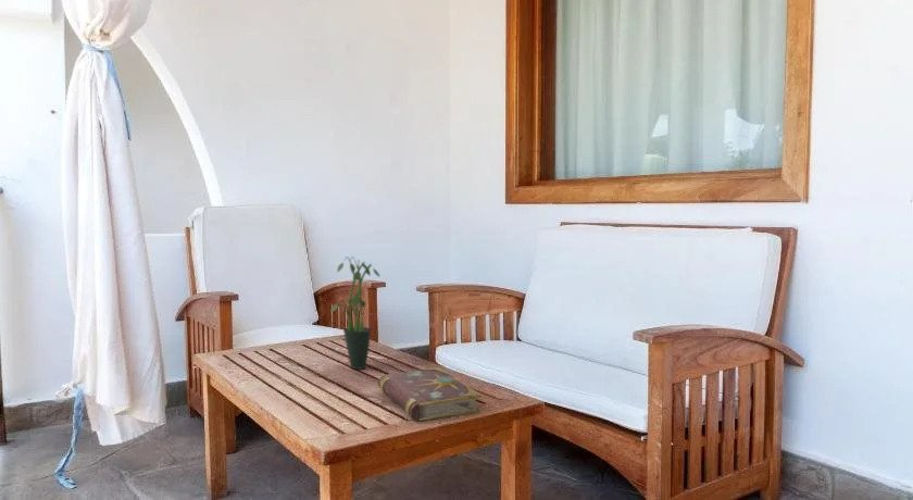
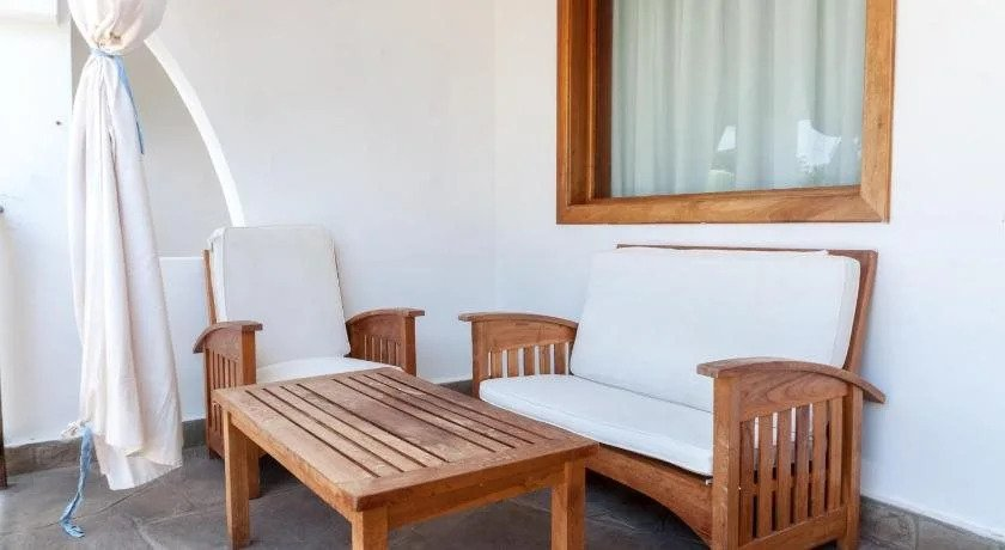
- potted plant (357, 313)
- book (426, 391)
